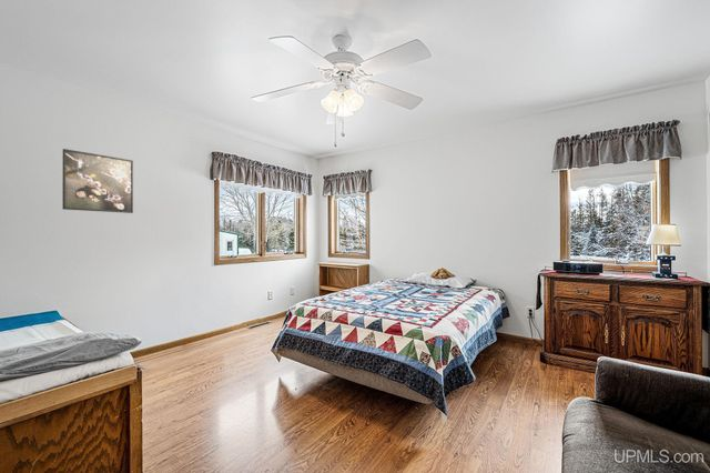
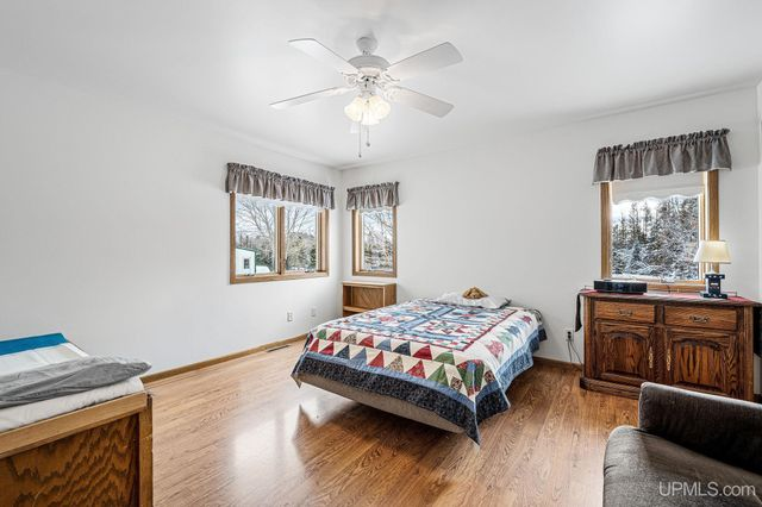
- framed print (100, 183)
